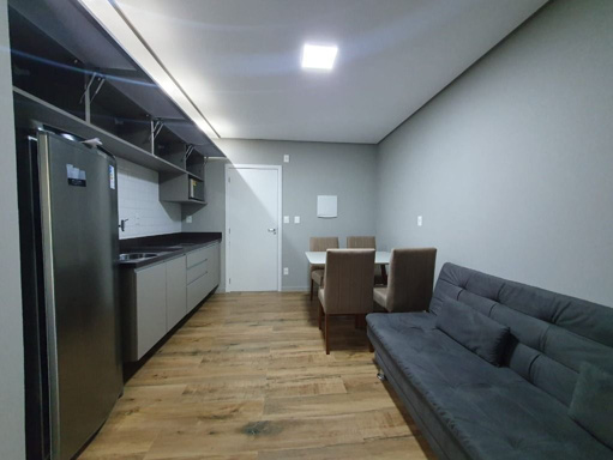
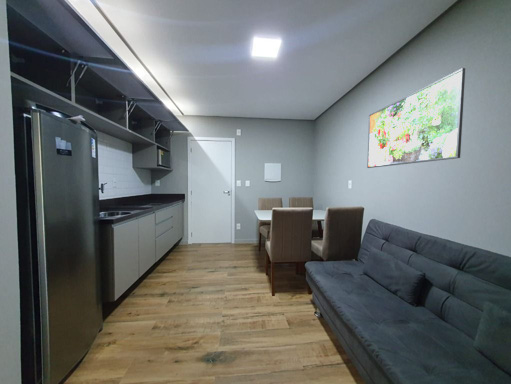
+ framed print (403, 131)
